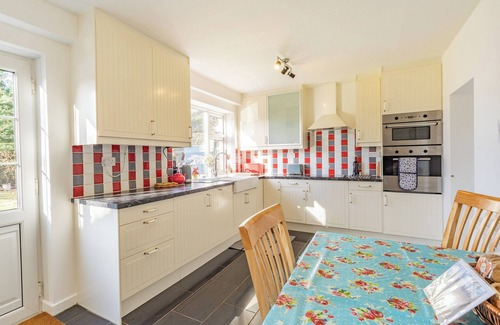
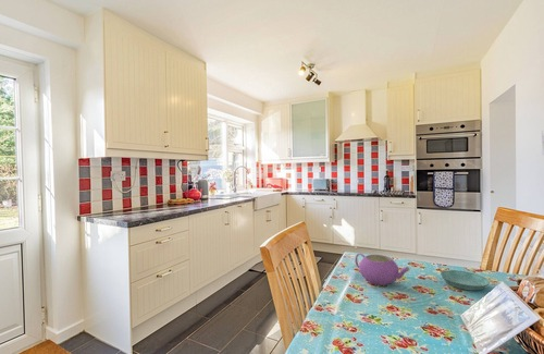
+ saucer (463, 280)
+ teapot (380, 270)
